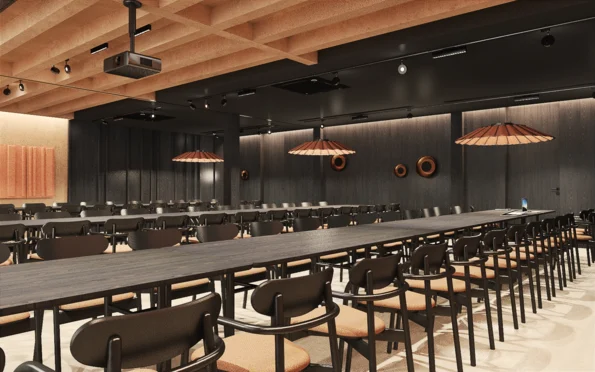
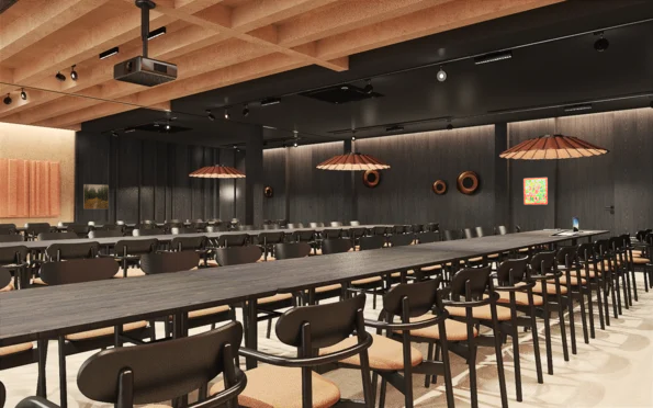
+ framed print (534, 191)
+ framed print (95, 196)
